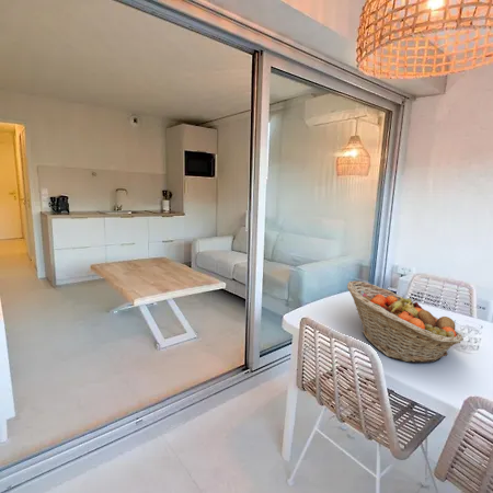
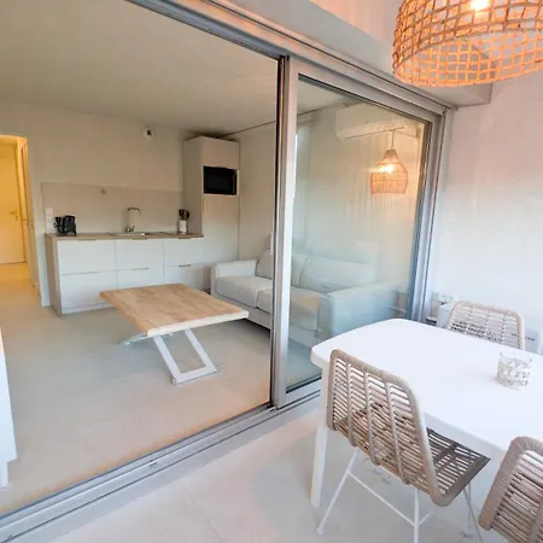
- fruit basket (398, 316)
